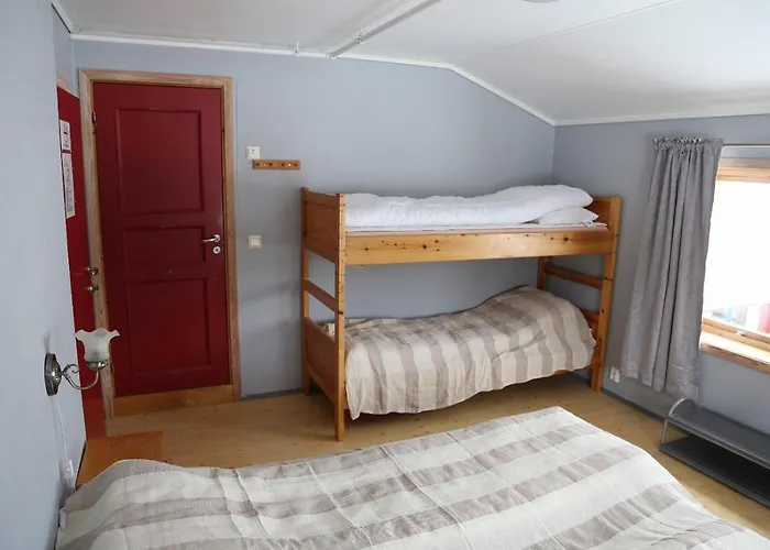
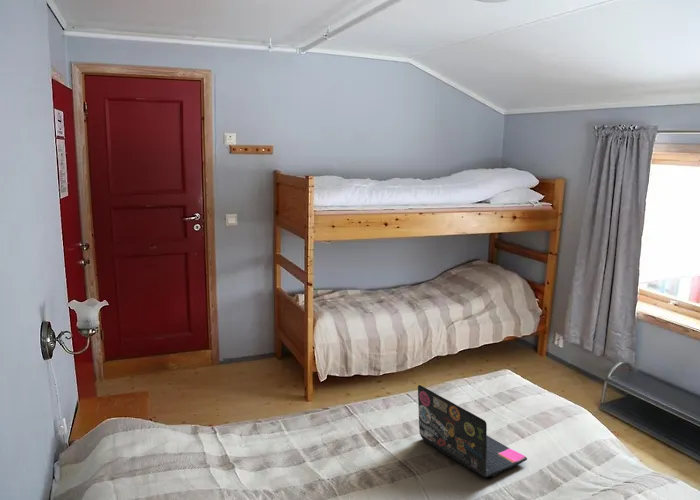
+ laptop (471, 423)
